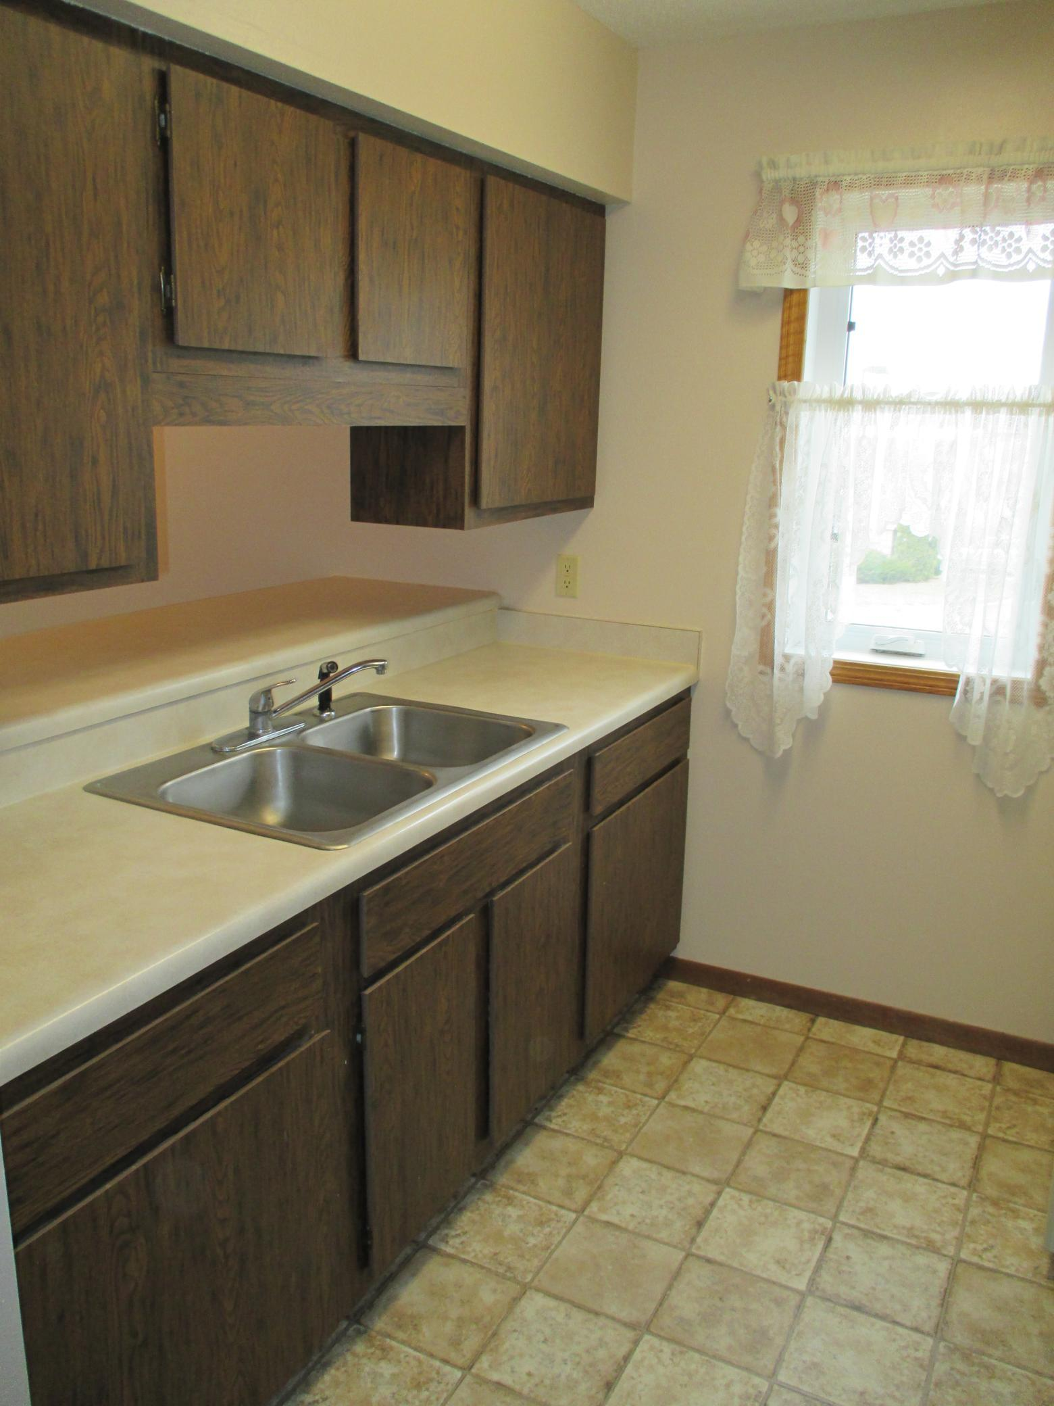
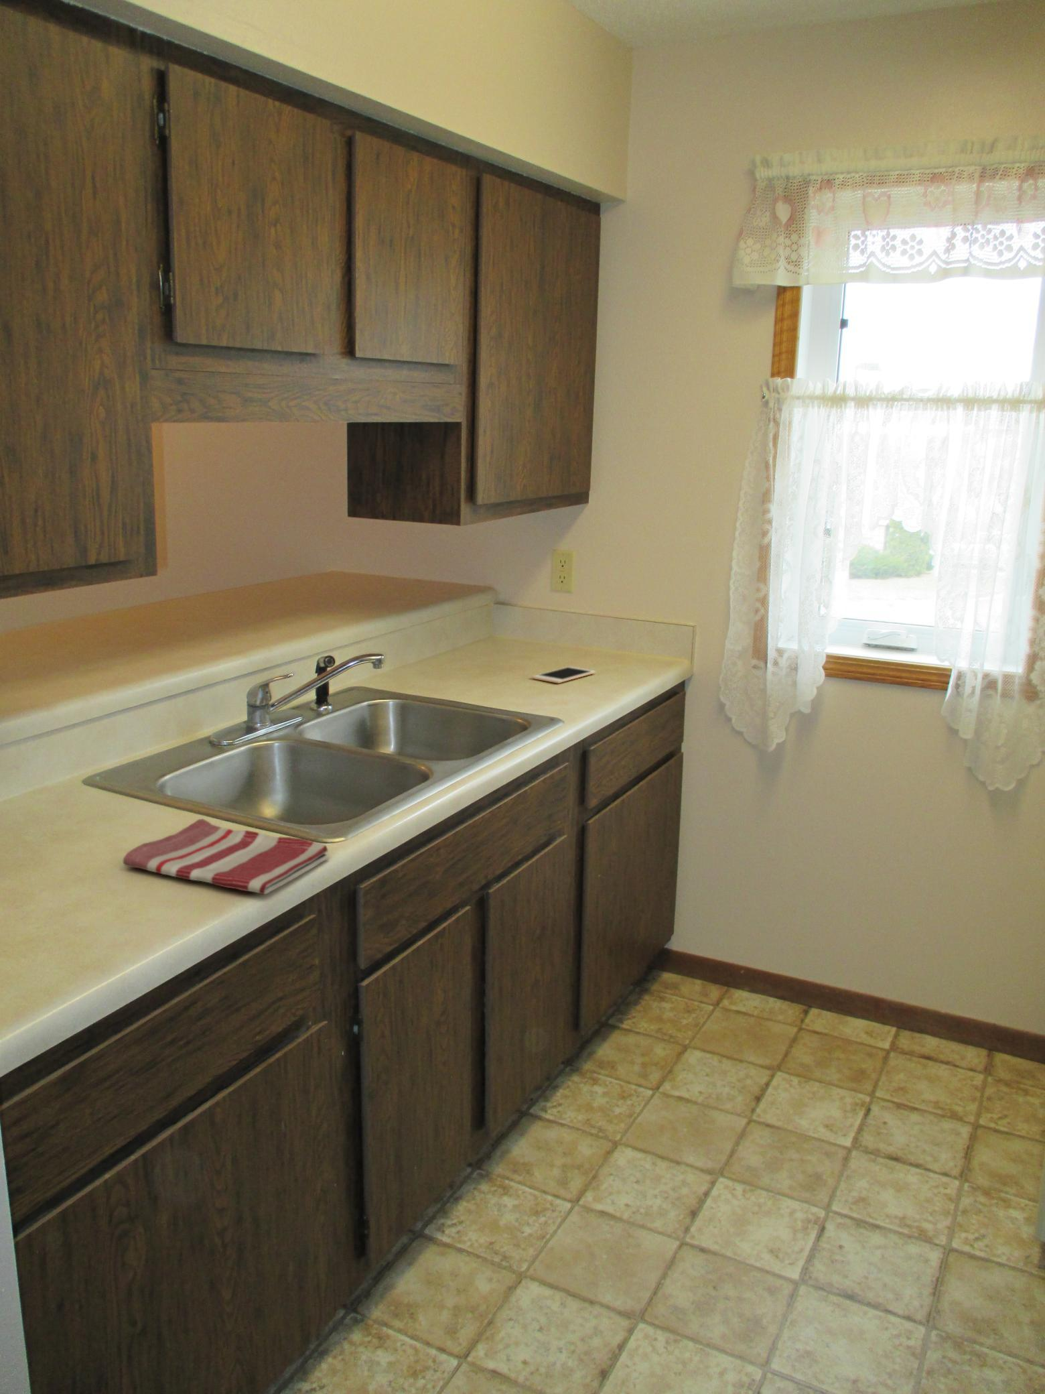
+ dish towel (228, 854)
+ cell phone (564, 674)
